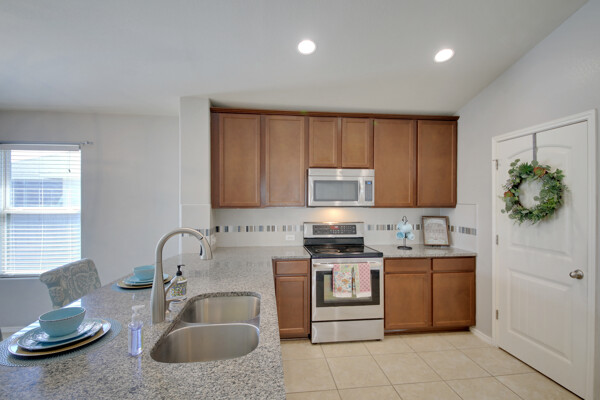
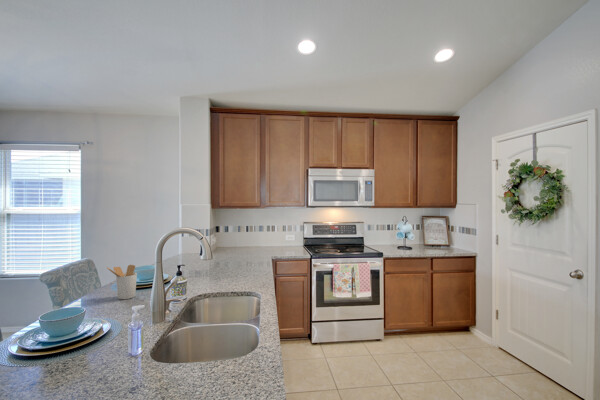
+ utensil holder (121, 281)
